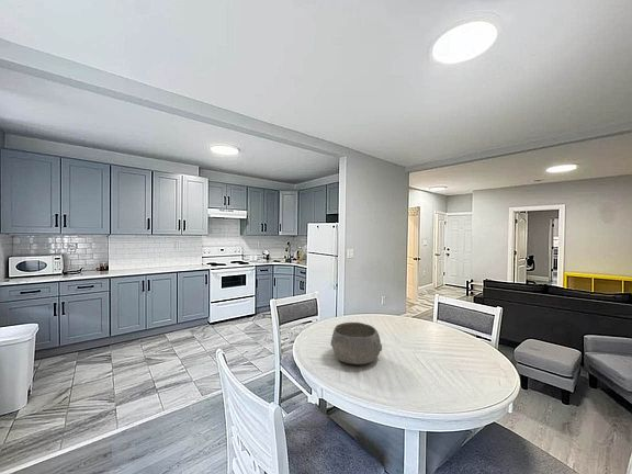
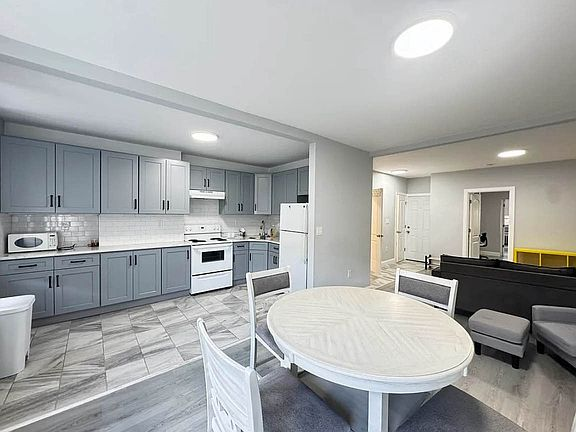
- bowl (356, 342)
